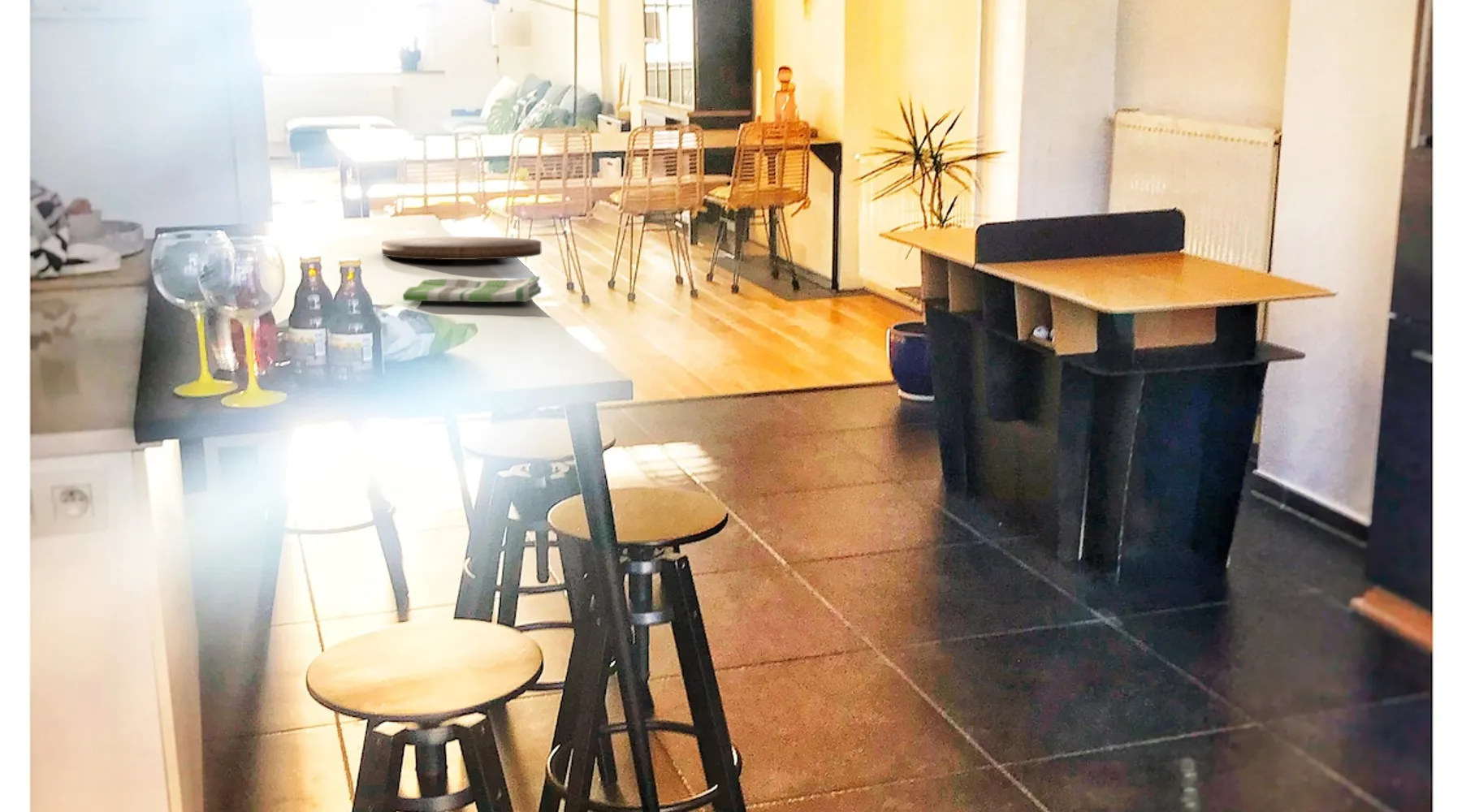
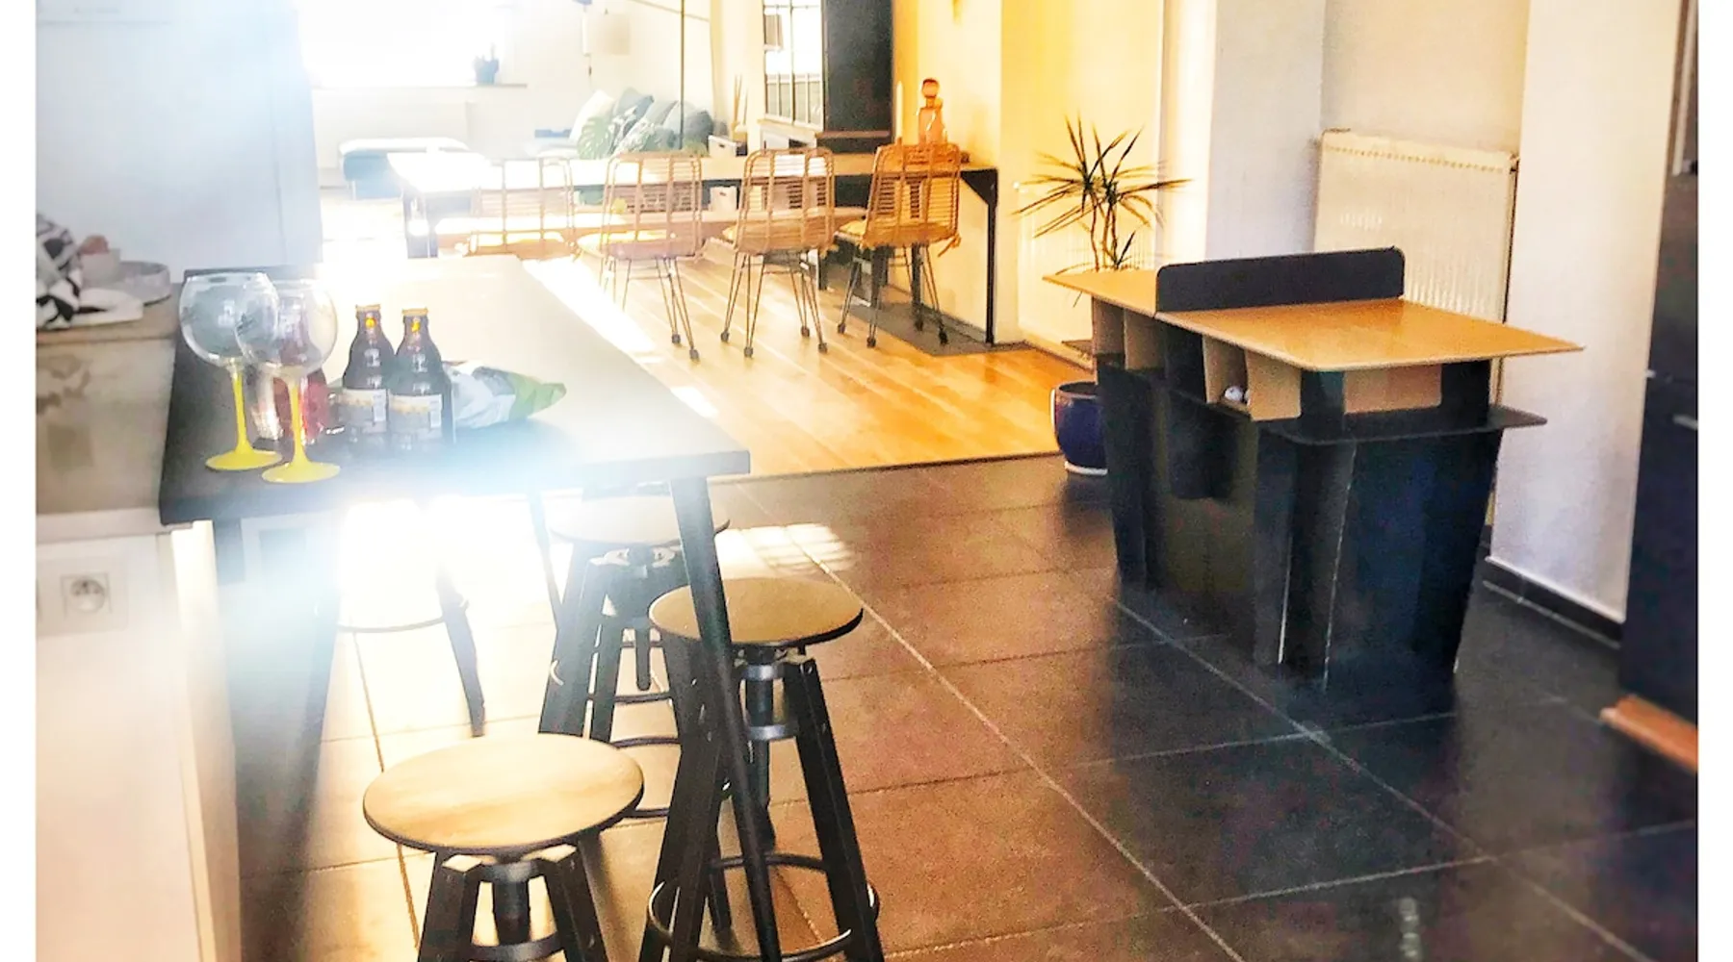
- cutting board (462, 247)
- dish towel (474, 288)
